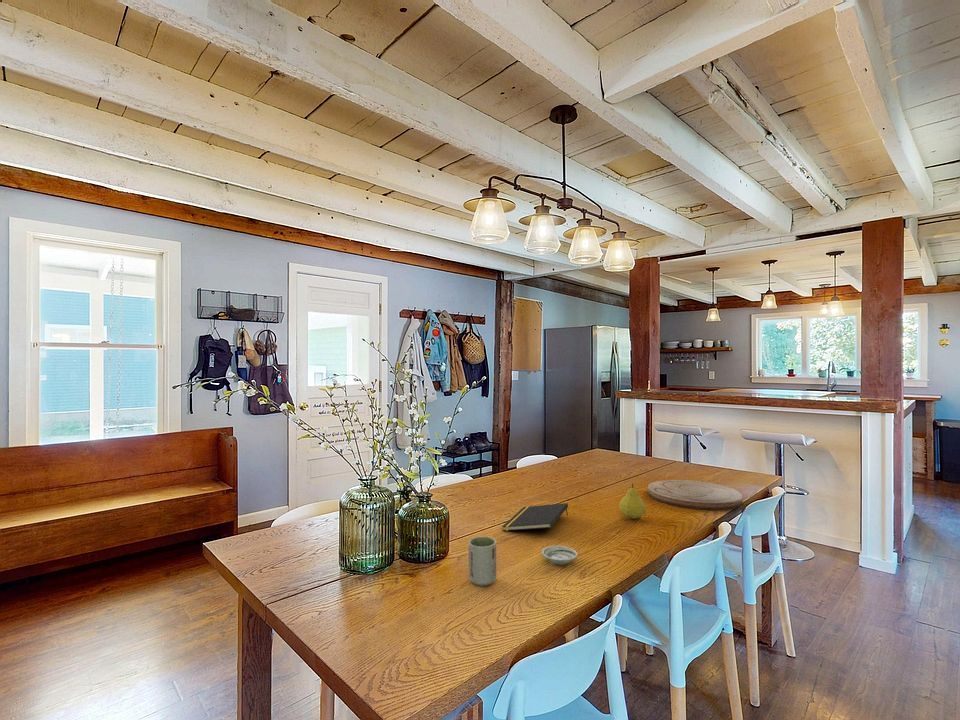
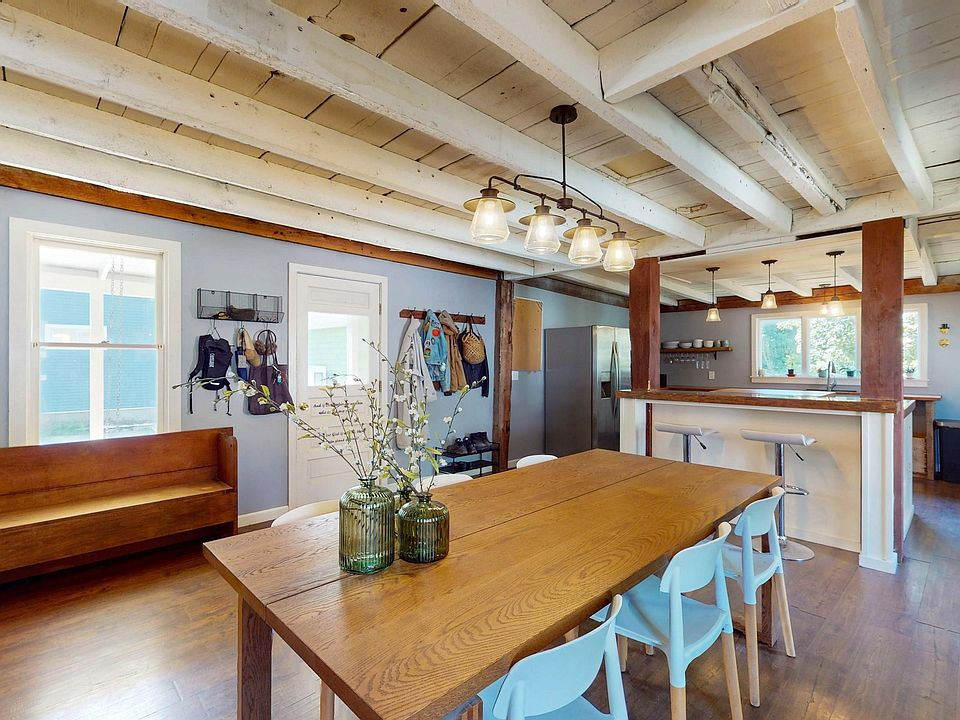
- cup (482, 561)
- fruit (632, 500)
- notepad (536, 516)
- cutting board (693, 493)
- saucer (559, 556)
